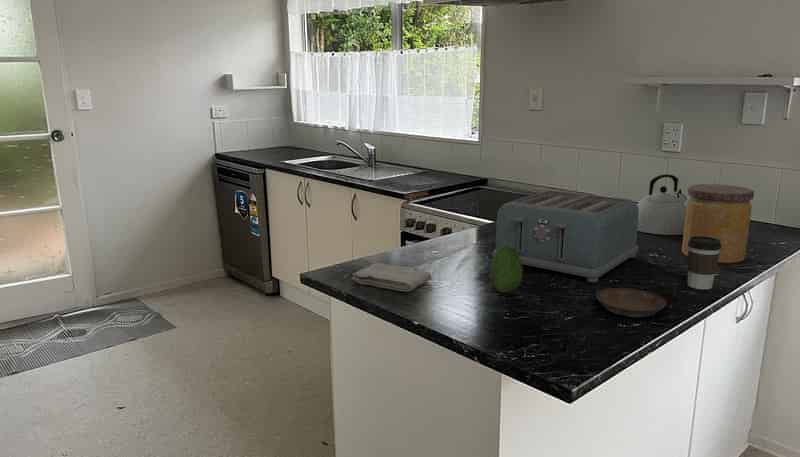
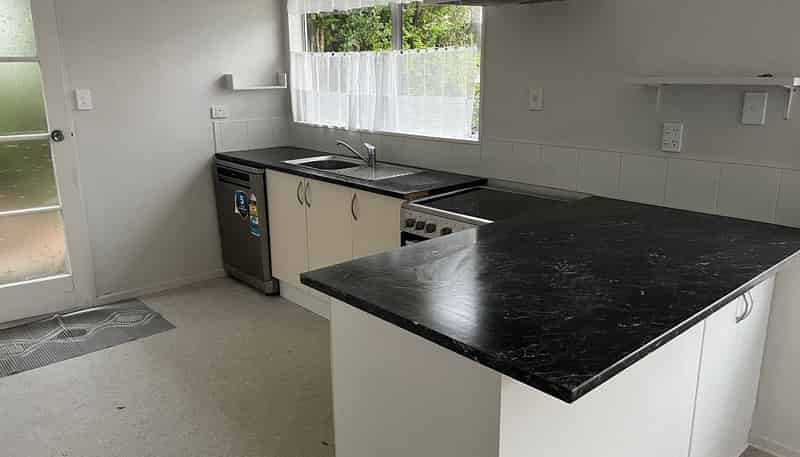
- washcloth (391, 276)
- coffee cup (702, 262)
- kettle (663, 201)
- toaster (565, 231)
- saucer (630, 303)
- jar (716, 222)
- fruit (506, 268)
